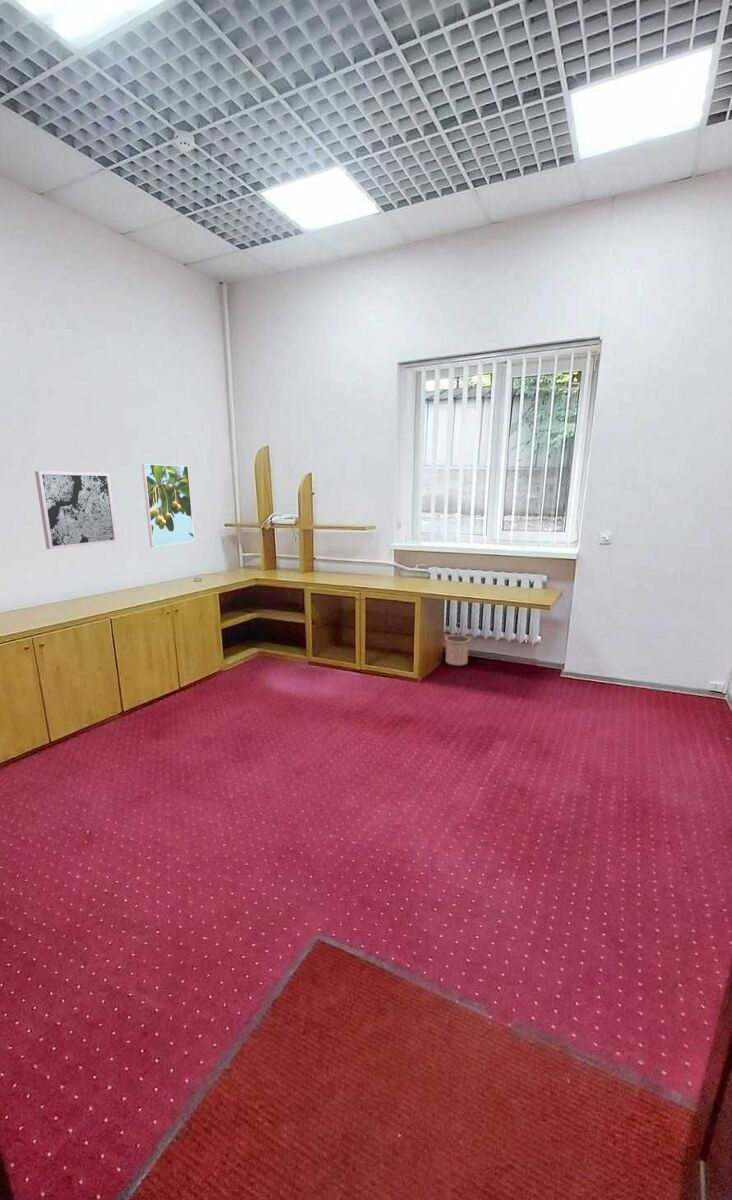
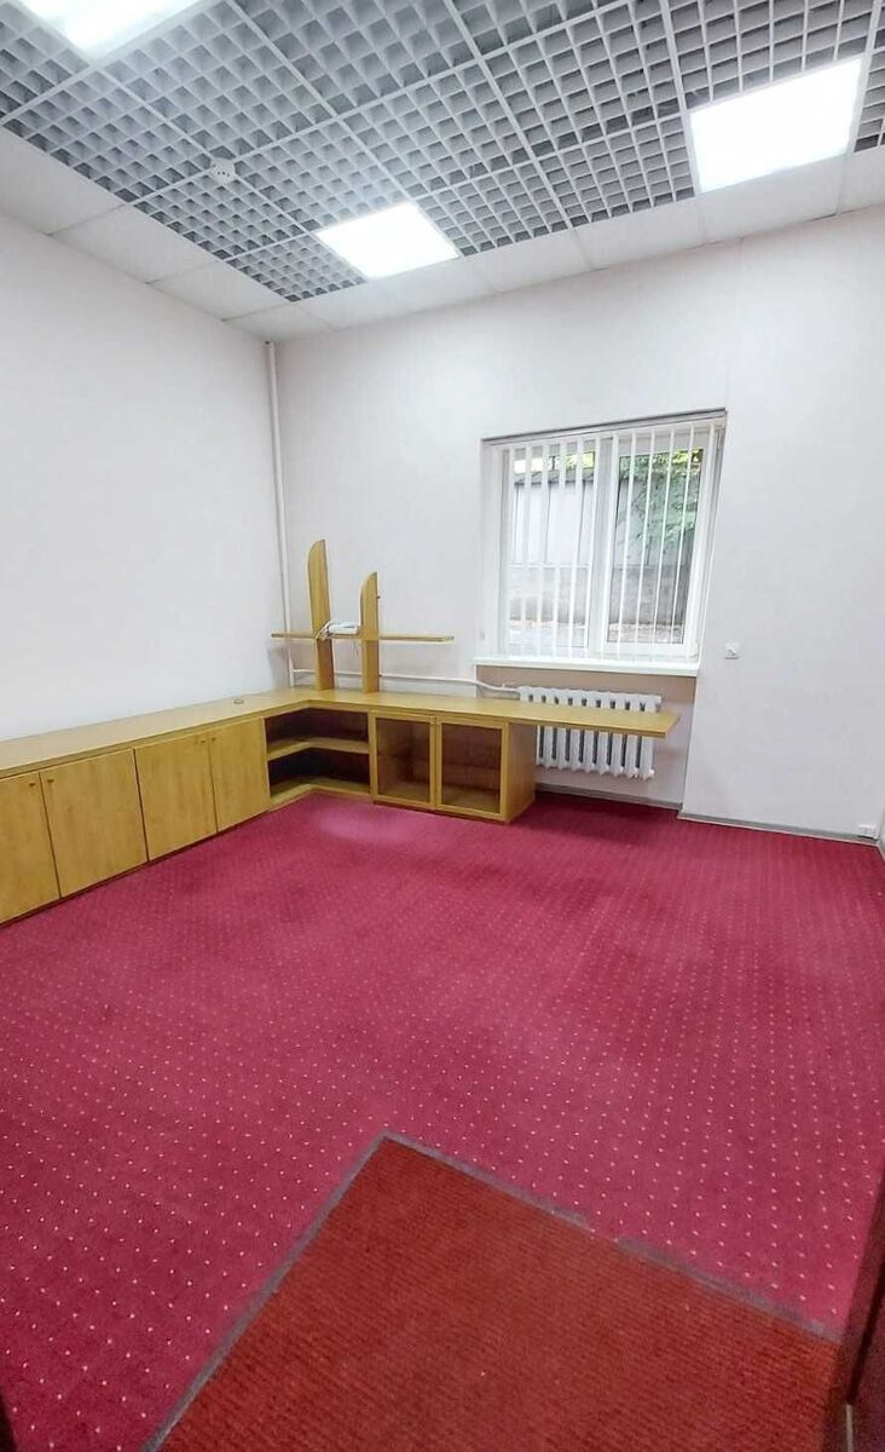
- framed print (169, 505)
- wall art (79, 509)
- bucket (457, 642)
